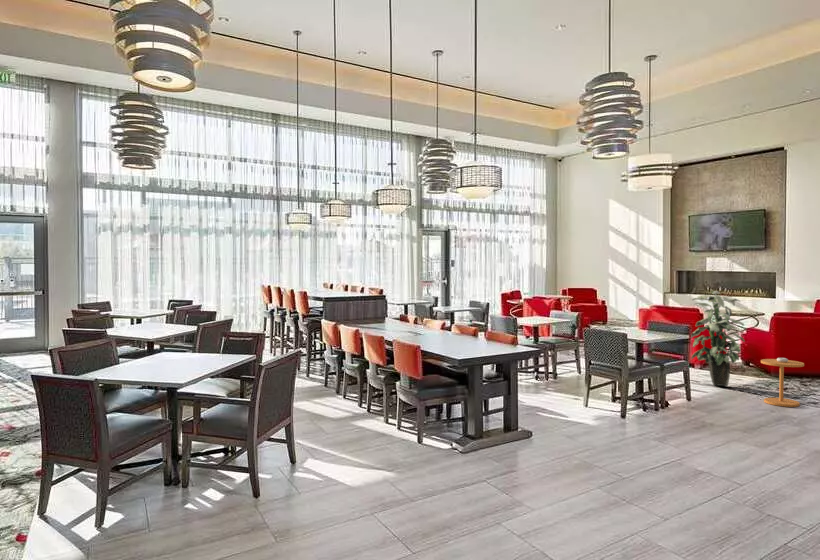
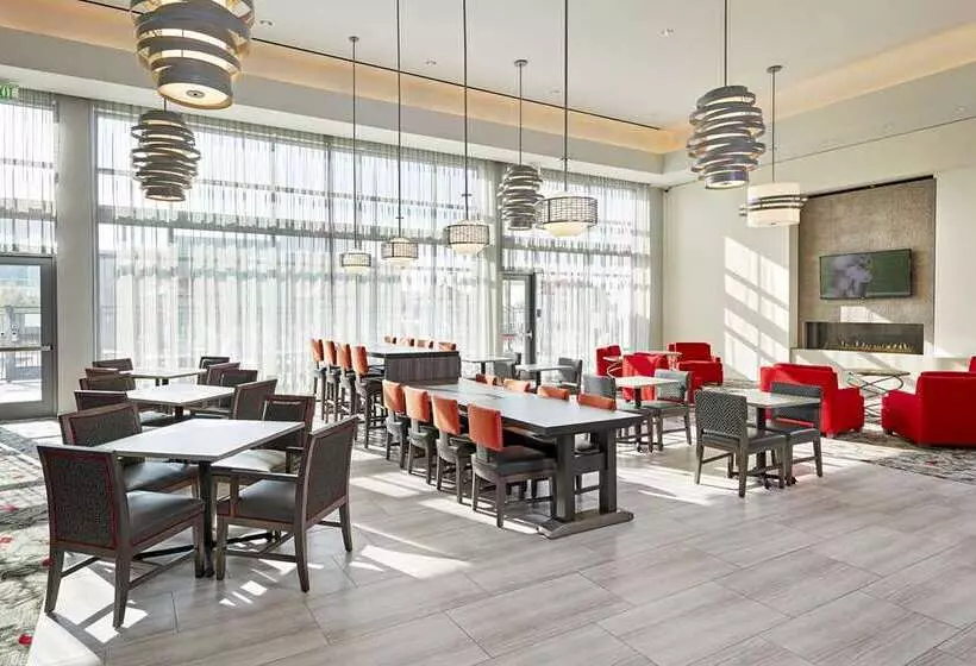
- indoor plant (716, 338)
- side table (781, 380)
